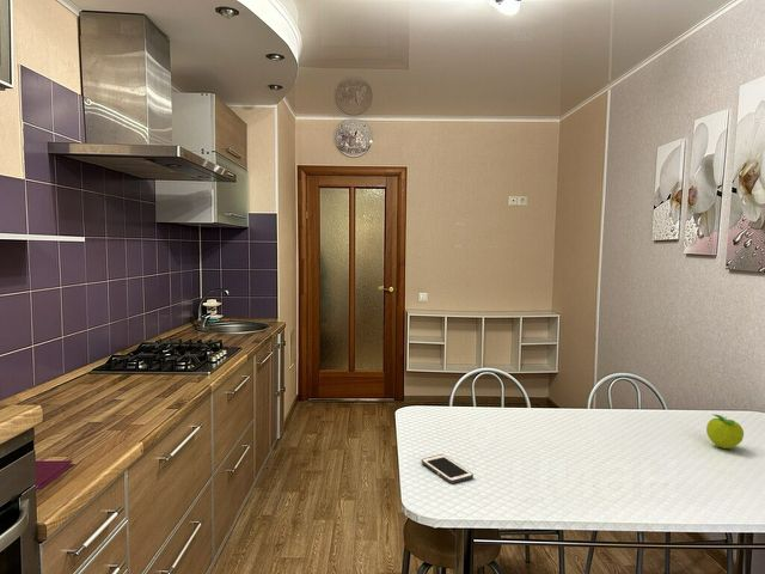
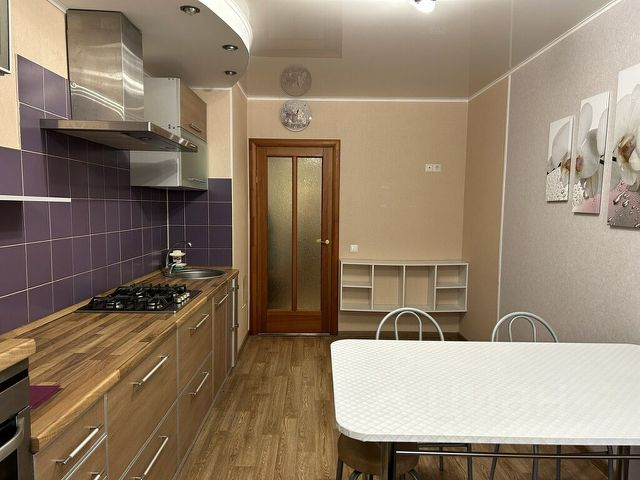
- fruit (724, 432)
- cell phone (446, 468)
